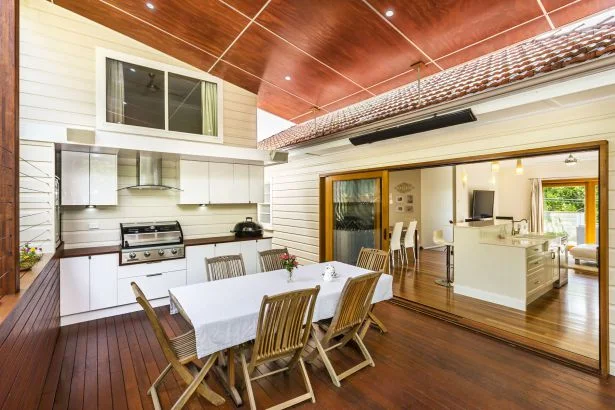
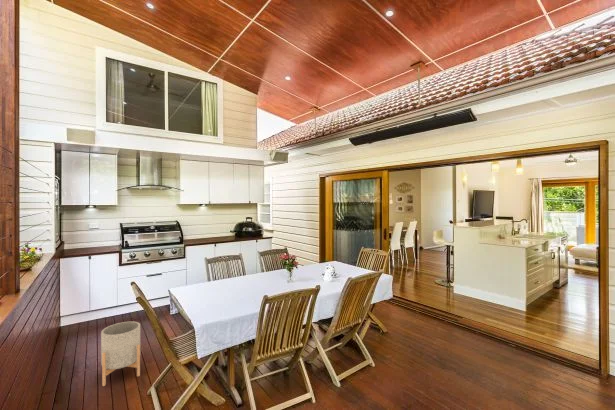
+ planter (121, 350)
